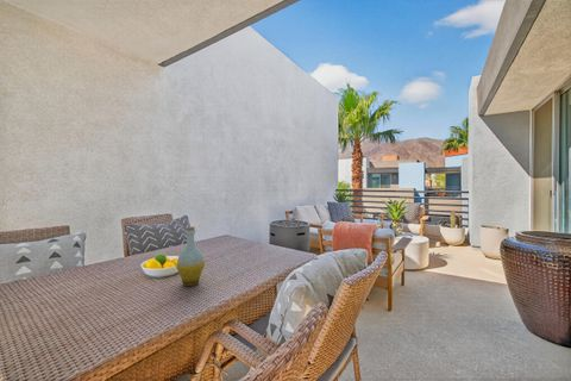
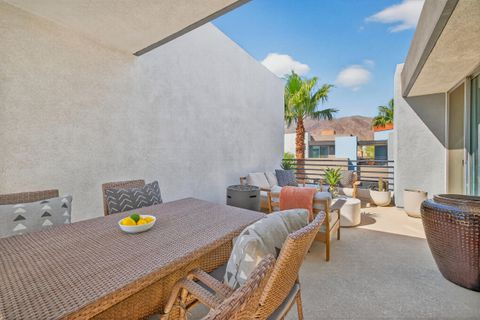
- bottle (190, 255)
